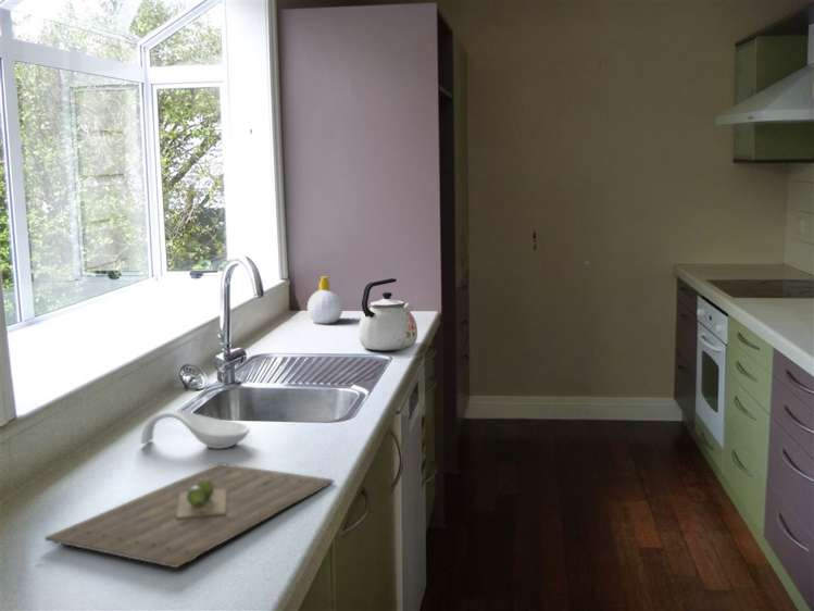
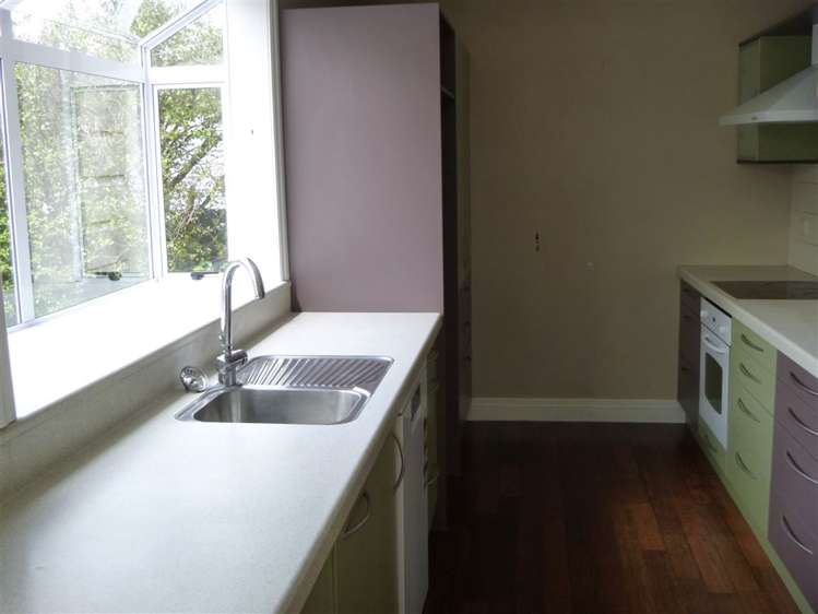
- spoon rest (195, 427)
- cutting board (200, 495)
- kettle (387, 313)
- soap bottle (324, 299)
